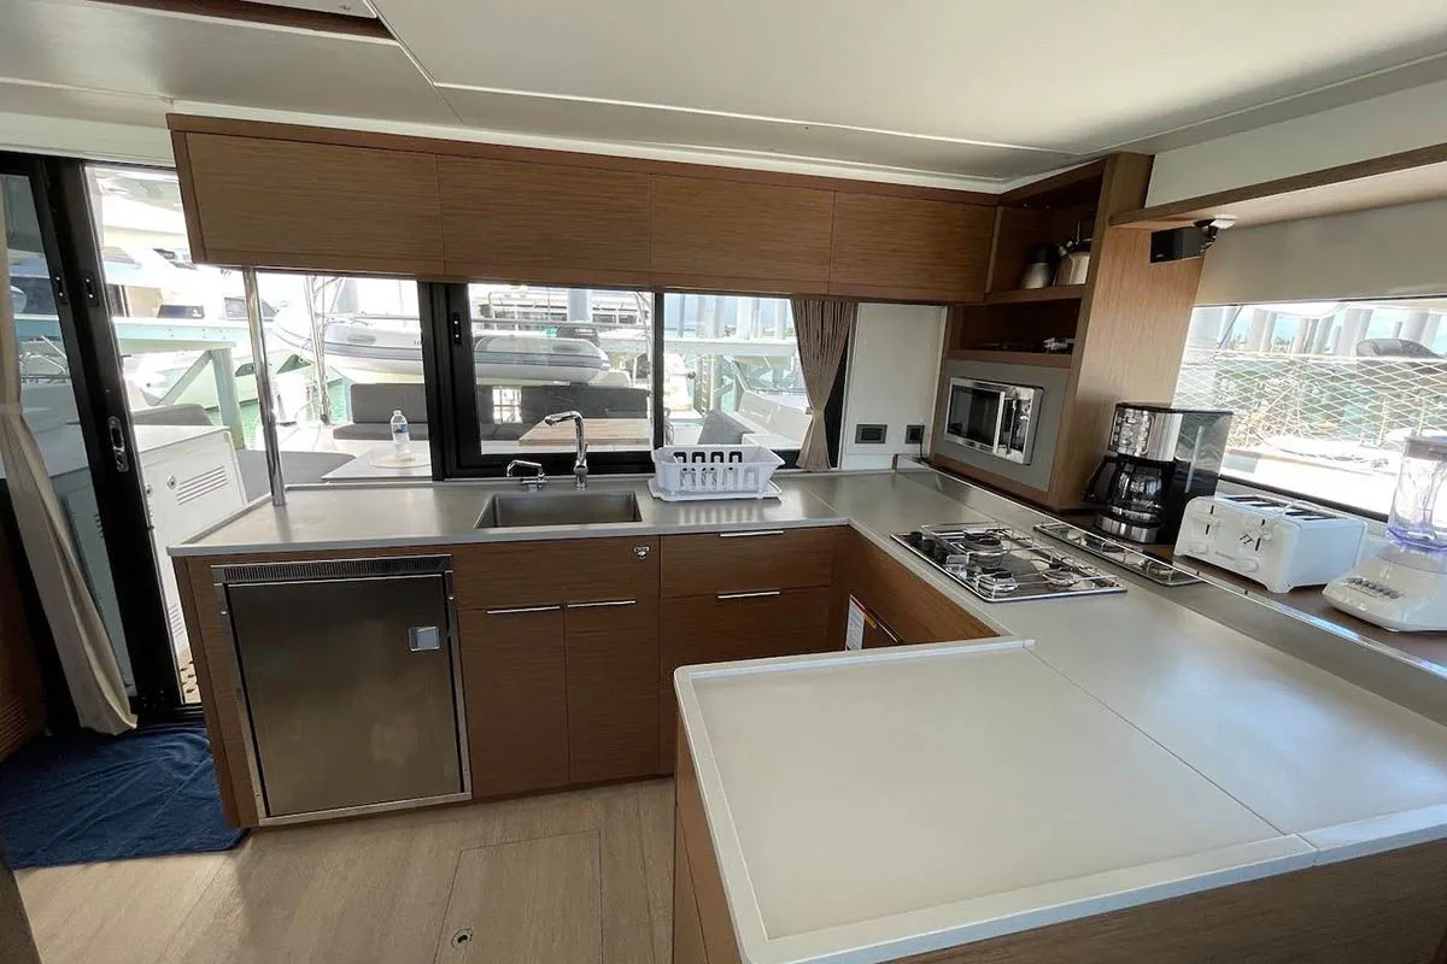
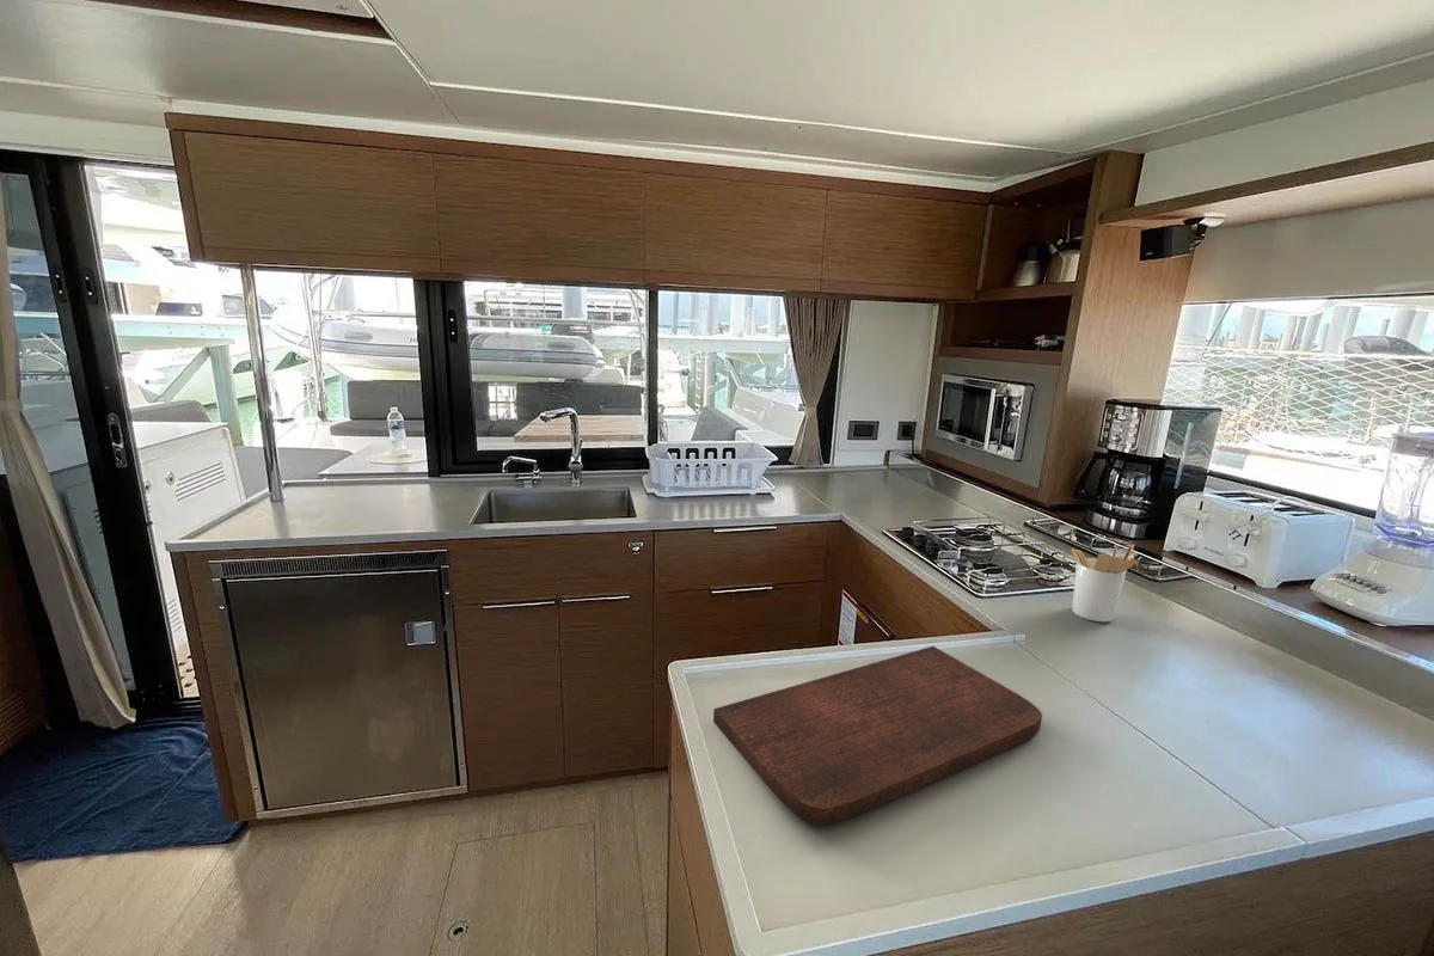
+ cutting board (885, 718)
+ utensil holder (1102, 582)
